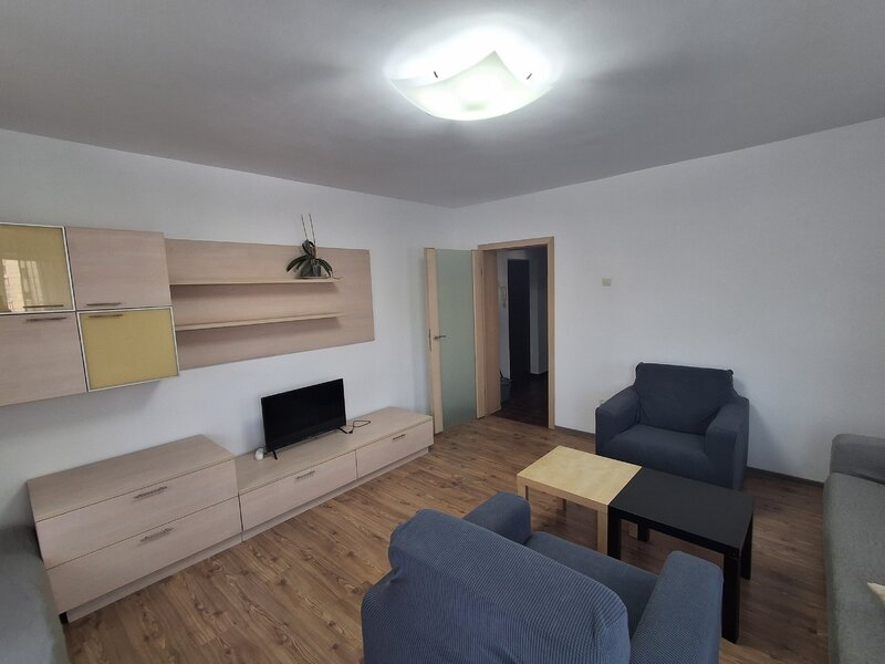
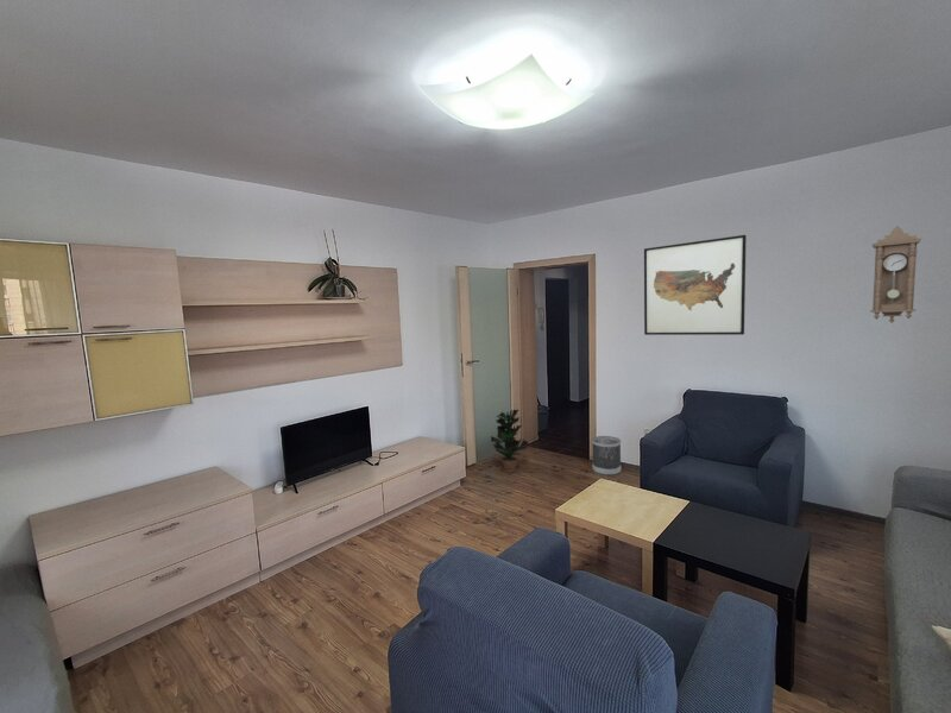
+ potted plant (506, 441)
+ wall art (691, 289)
+ pendulum clock (894, 275)
+ wastebasket (606, 454)
